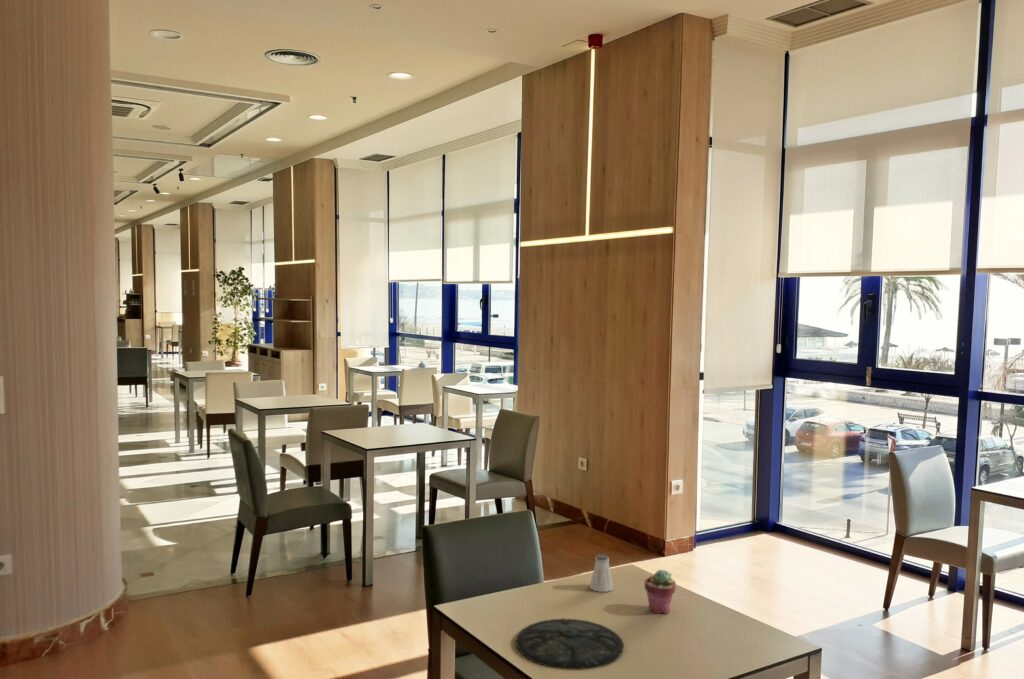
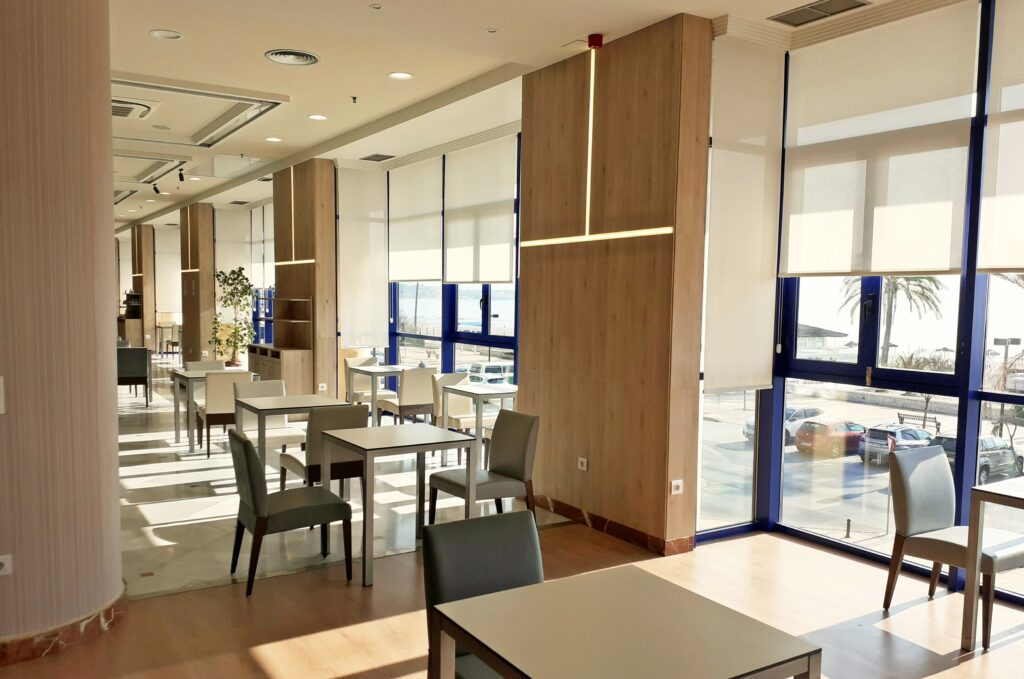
- plate (569, 636)
- saltshaker (601, 571)
- potted succulent (660, 589)
